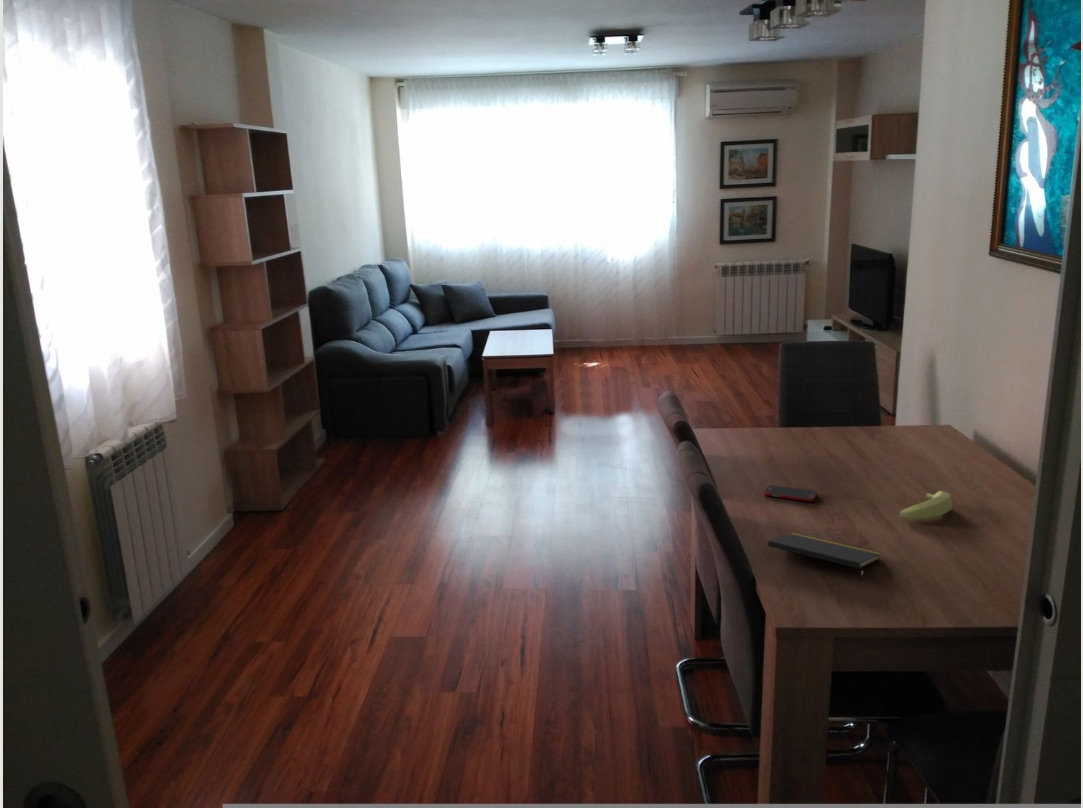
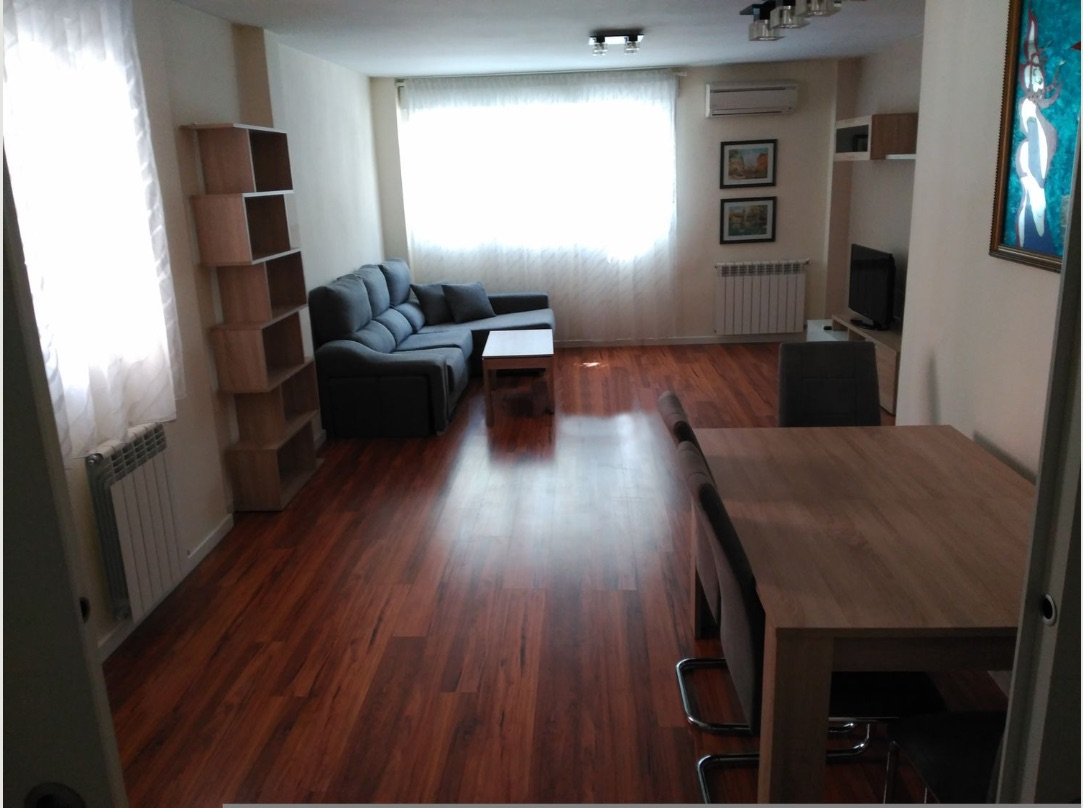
- notepad (824, 549)
- banana (926, 501)
- cell phone (790, 493)
